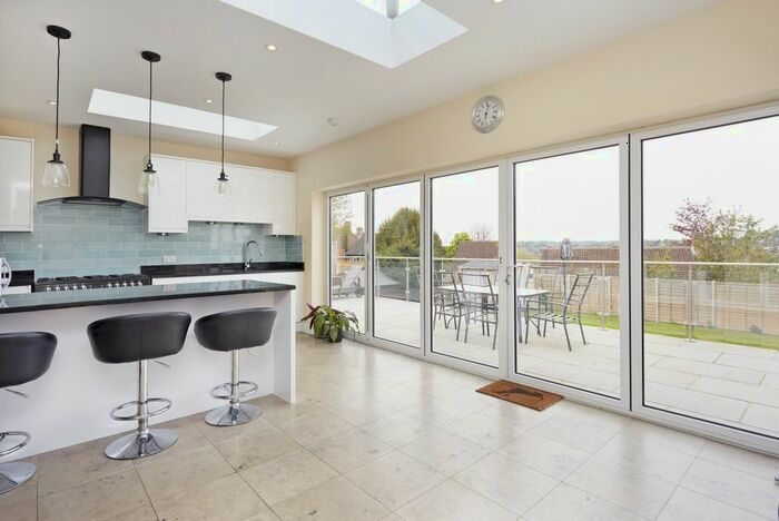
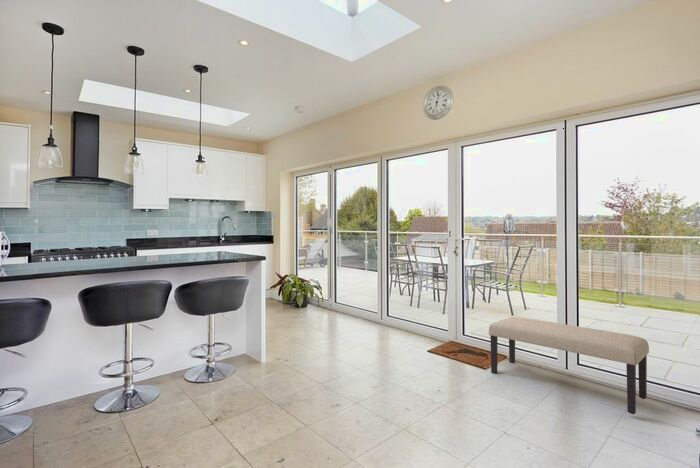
+ bench (564, 350)
